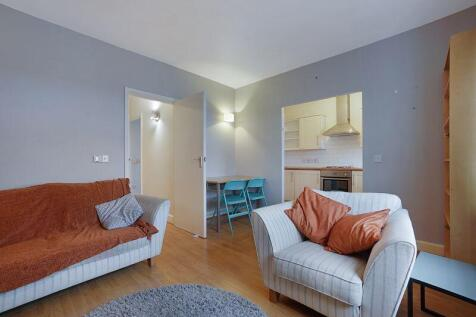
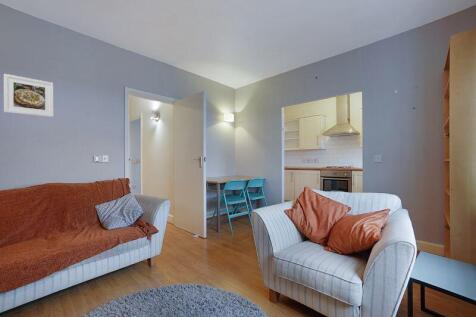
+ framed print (29, 96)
